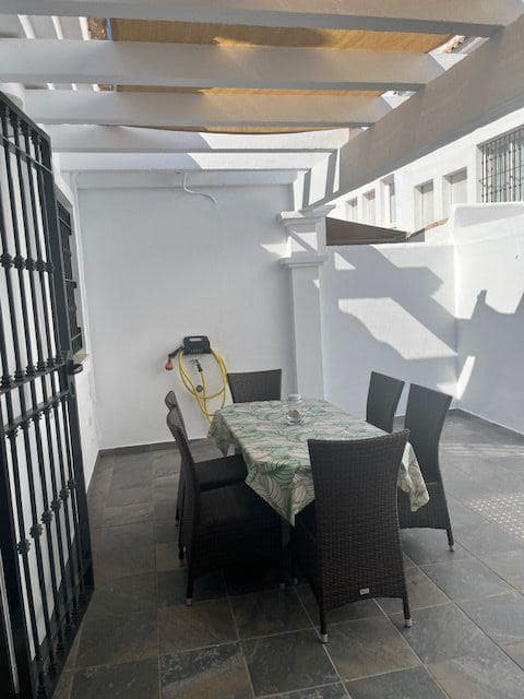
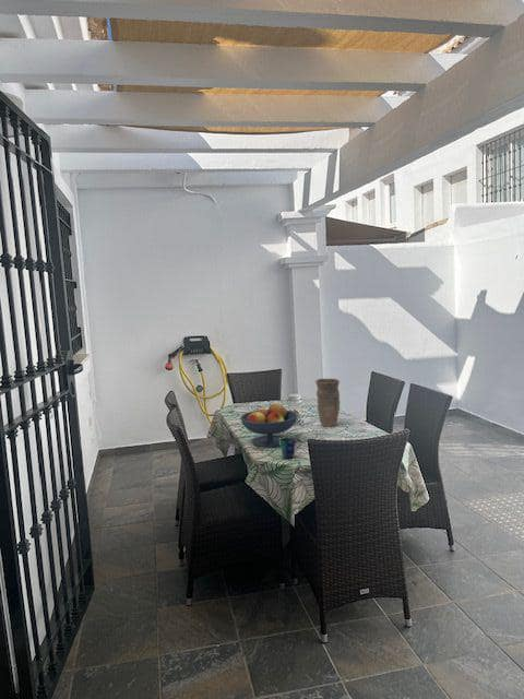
+ fruit bowl (269, 424)
+ vase (327, 402)
+ cup (290, 448)
